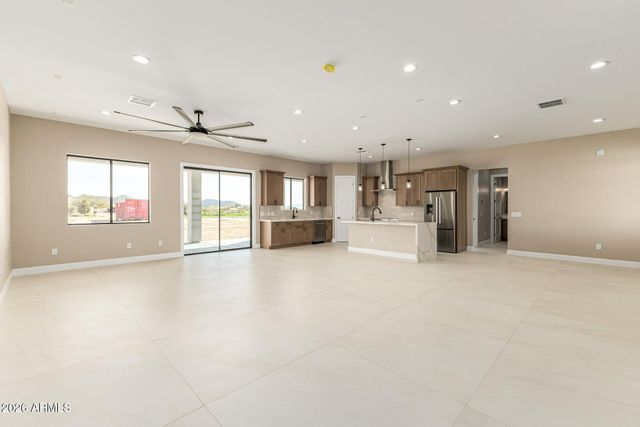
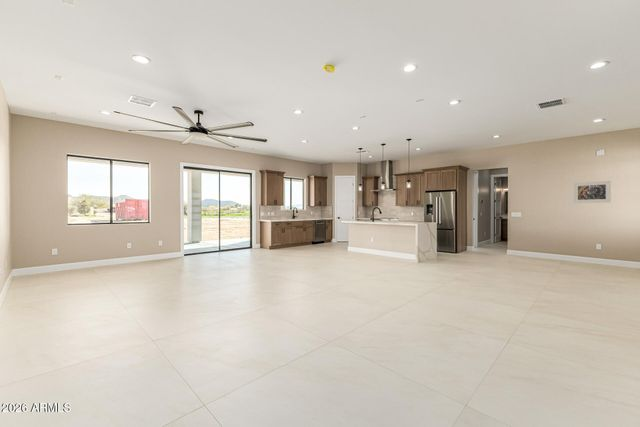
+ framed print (591, 192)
